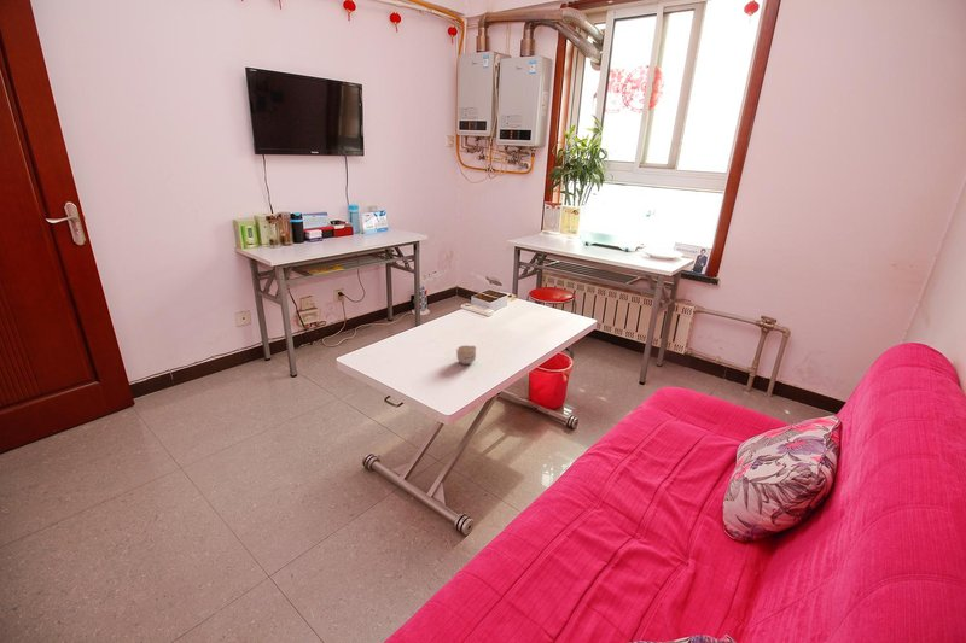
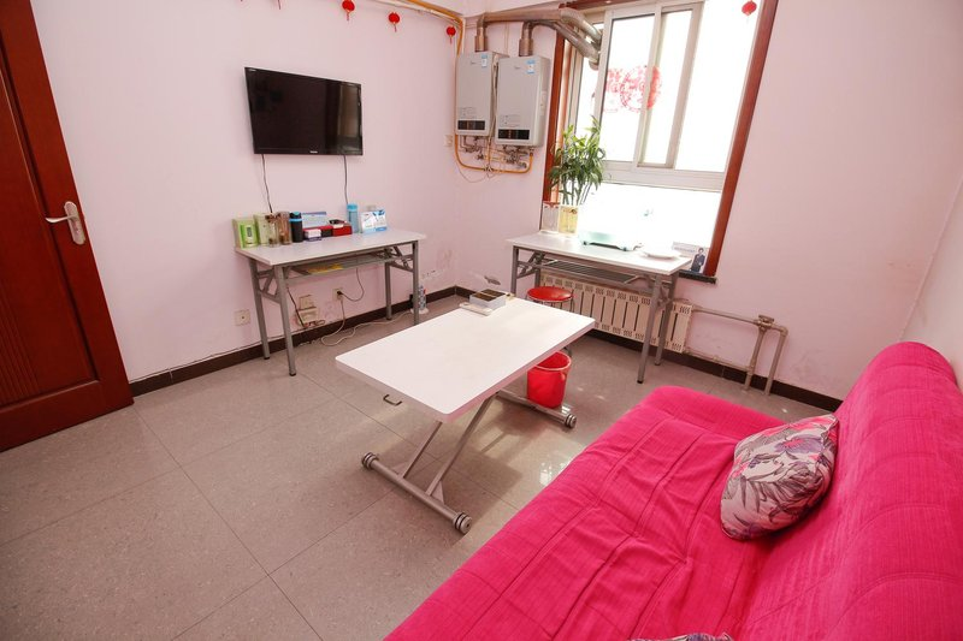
- cup (467, 353)
